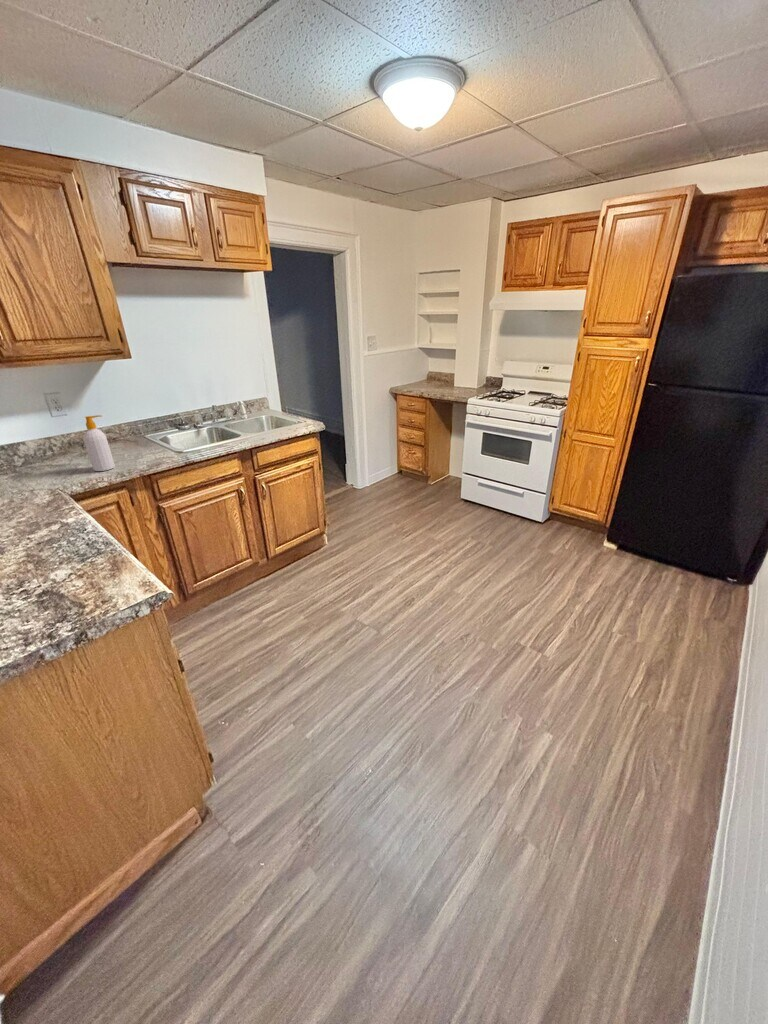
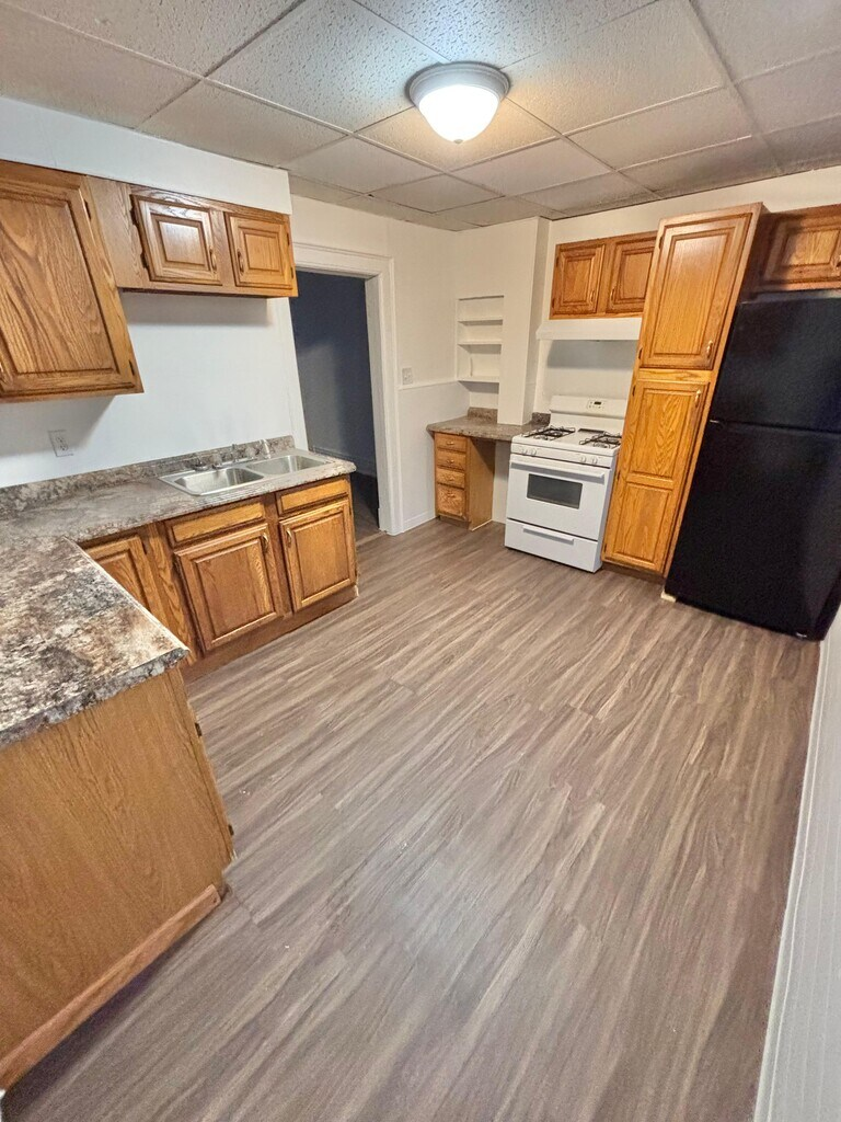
- soap bottle (97, 442)
